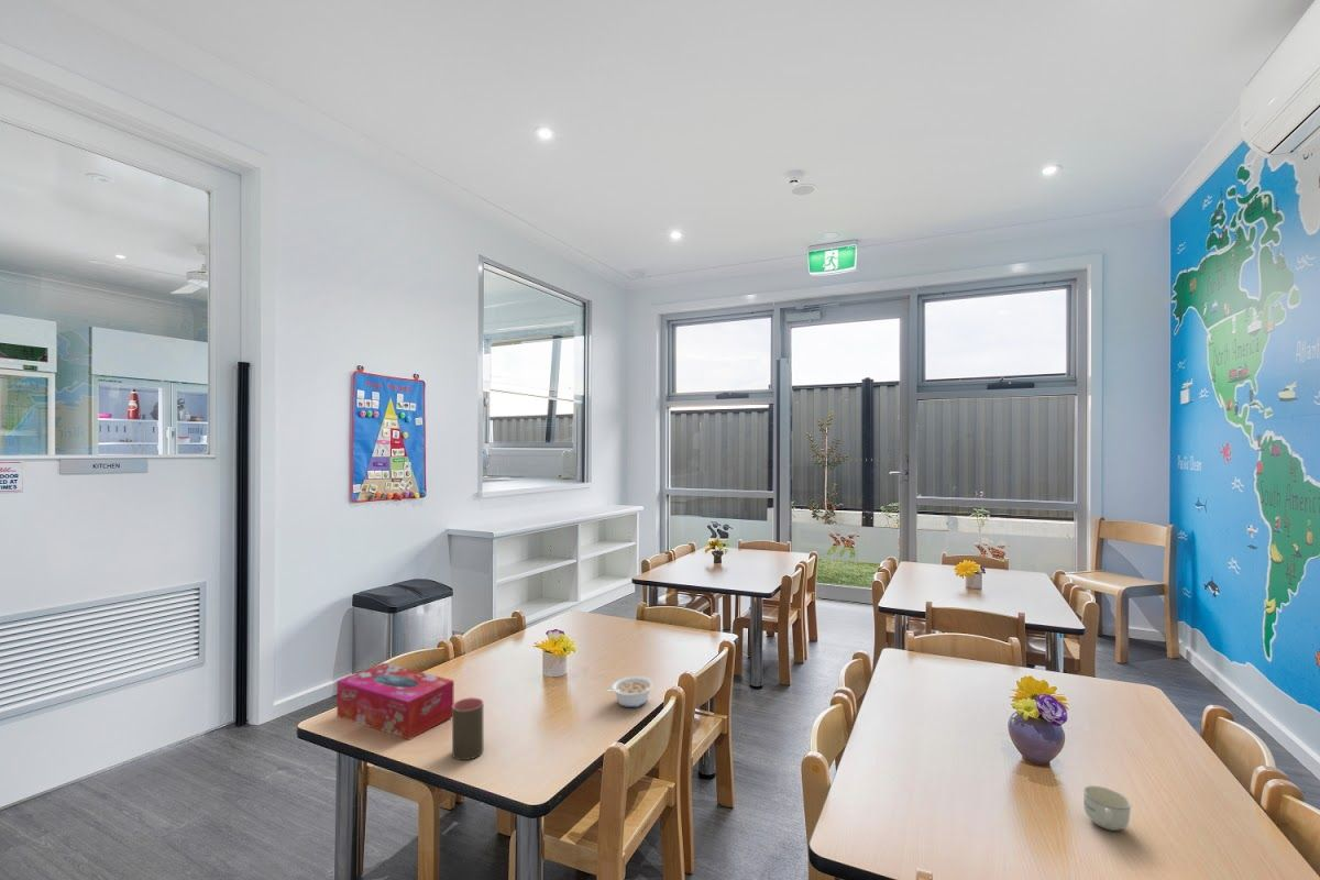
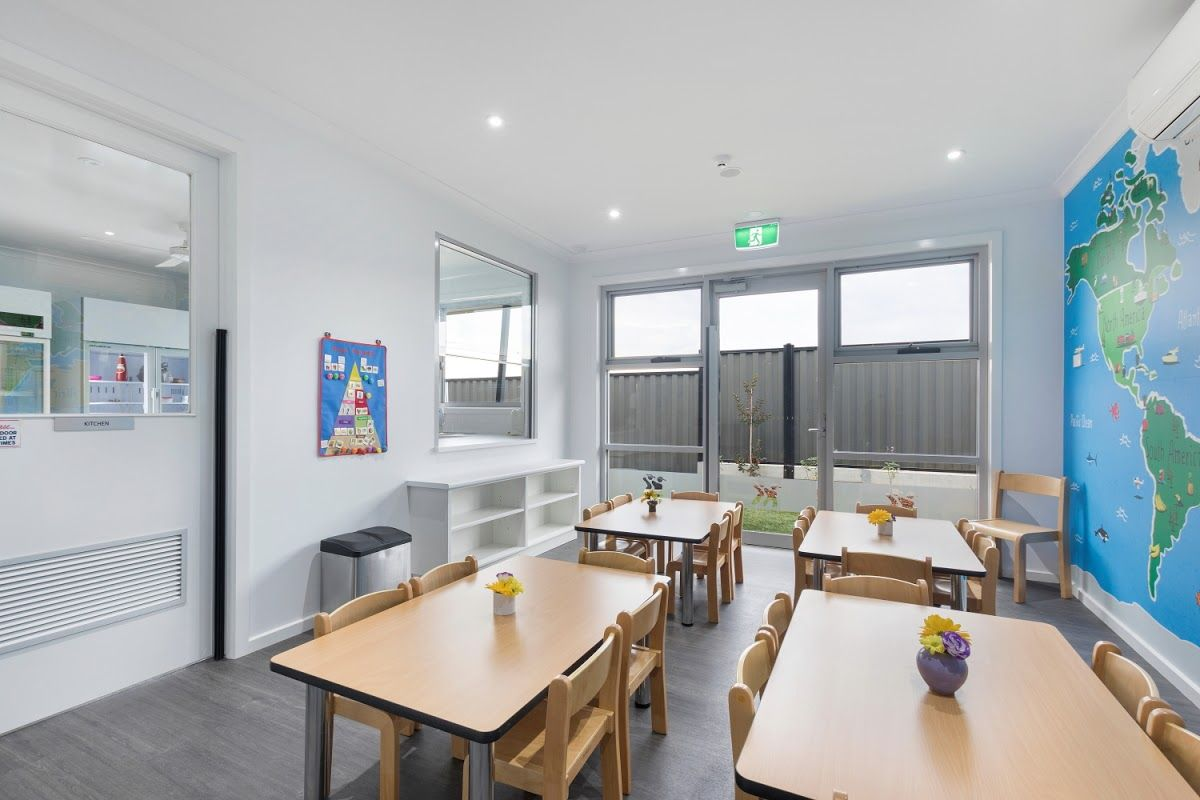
- cup (1106, 812)
- cup (468, 728)
- legume (631, 692)
- tissue box (395, 697)
